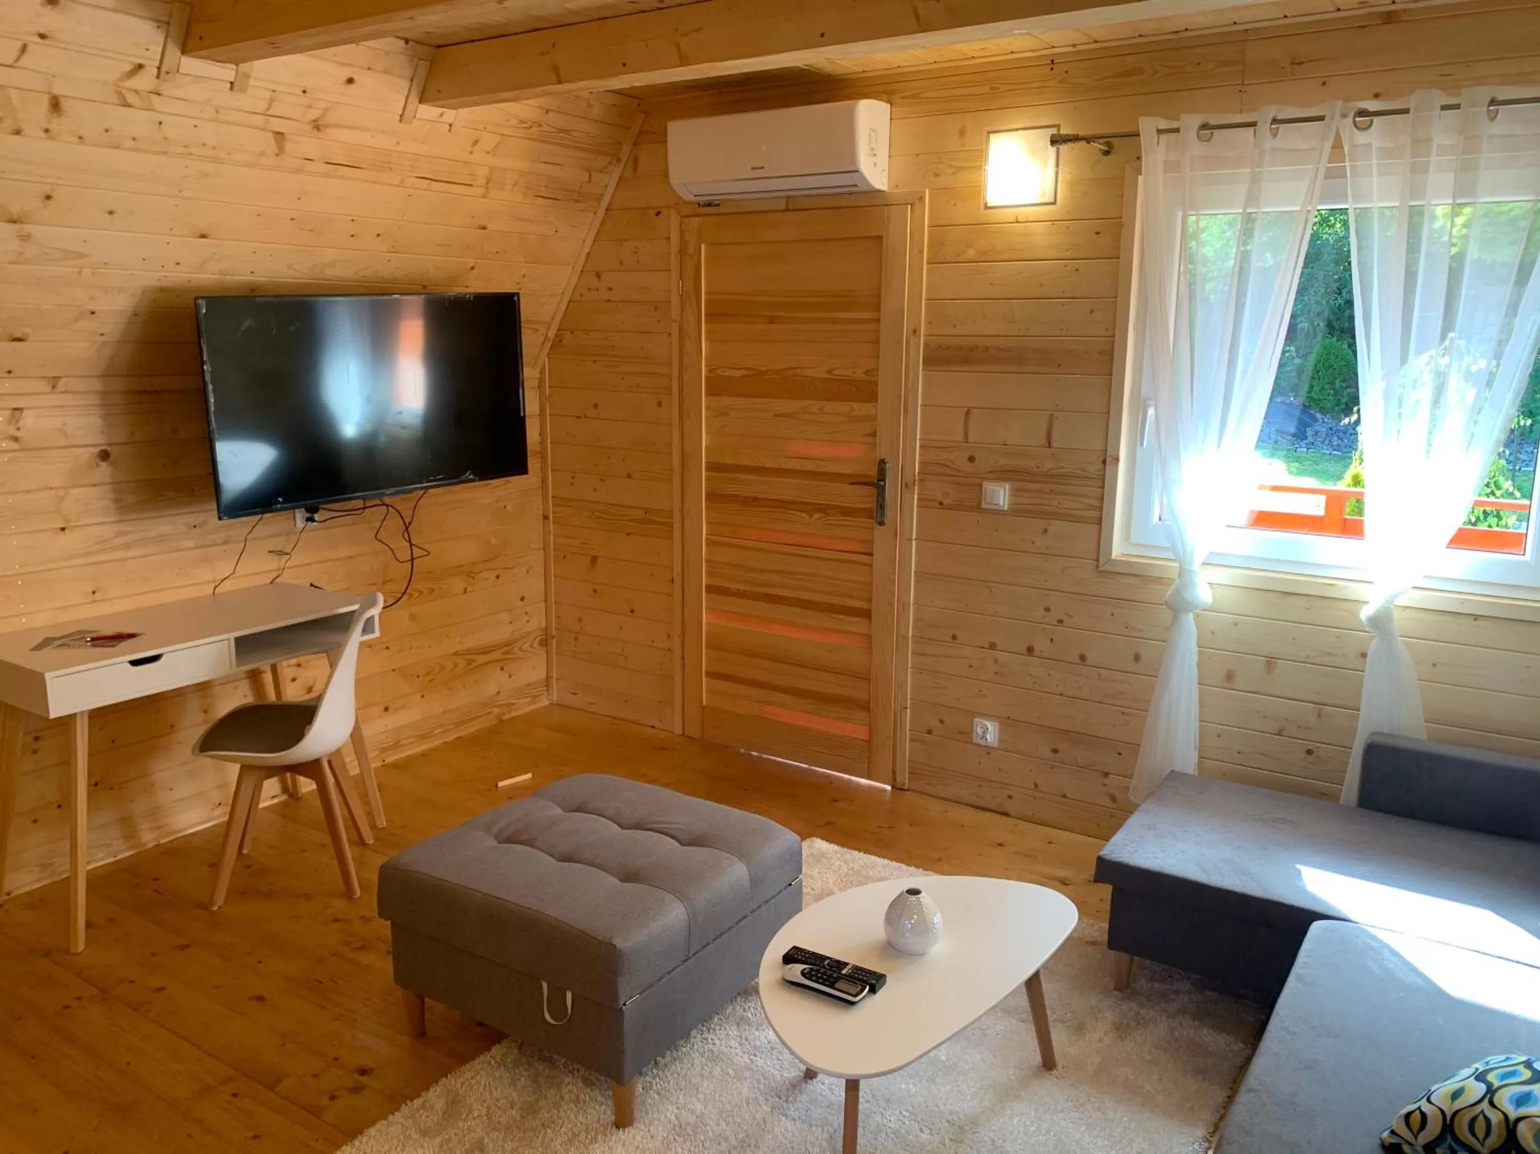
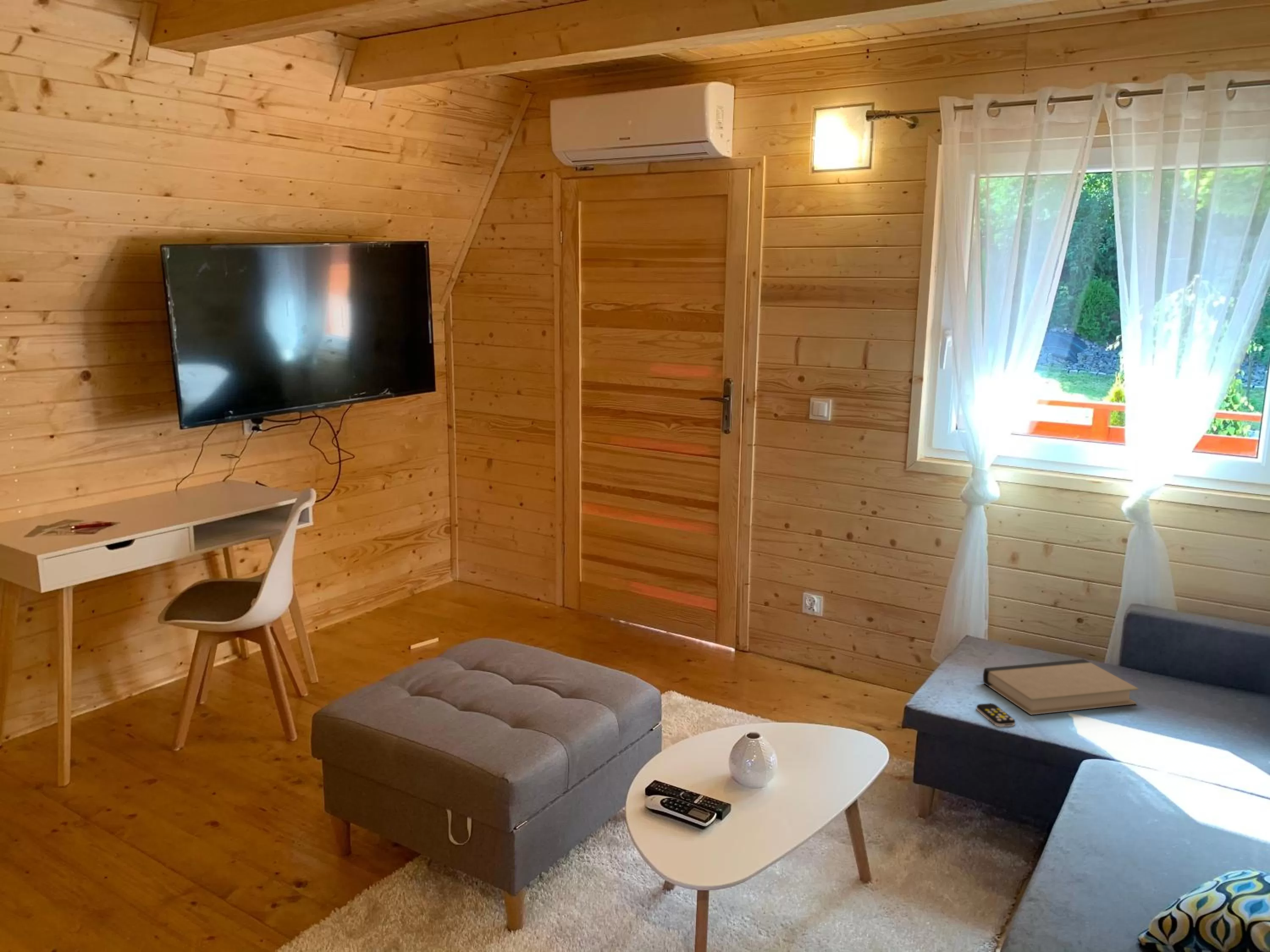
+ remote control (995, 715)
+ book (1058, 685)
